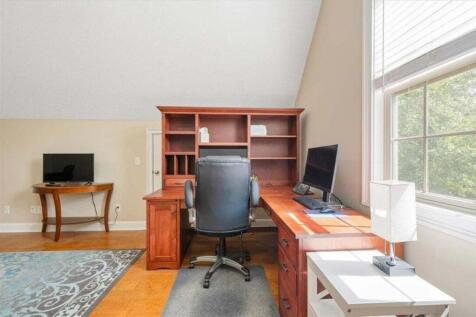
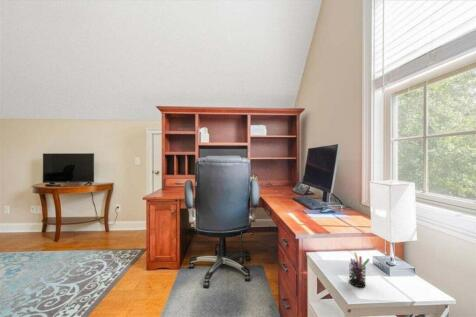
+ pen holder (359, 268)
